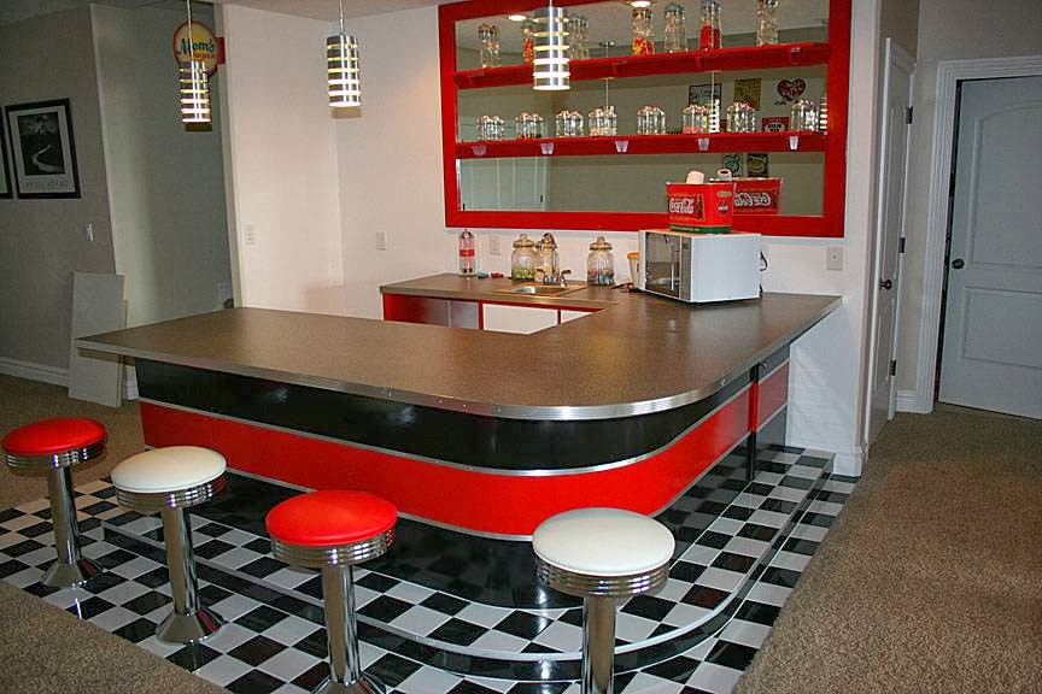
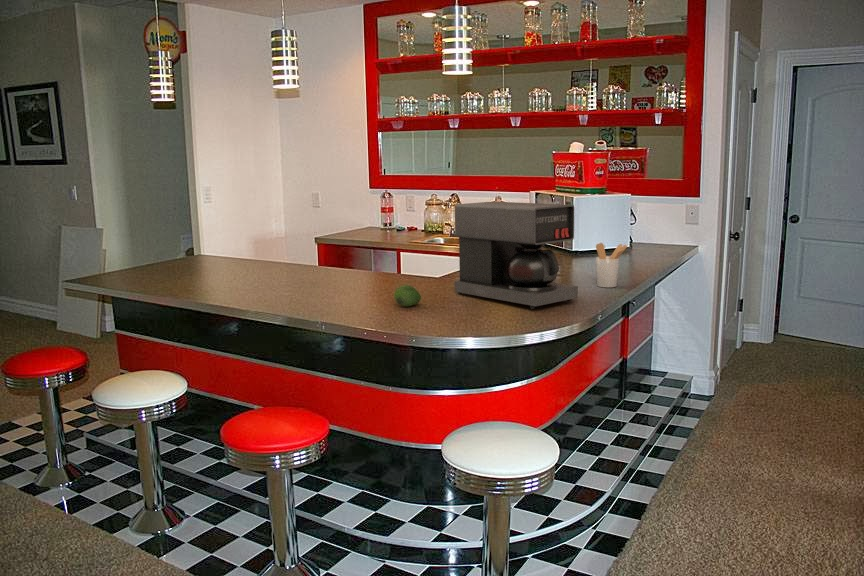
+ fruit (408, 295)
+ utensil holder (611, 264)
+ coffee maker (513, 251)
